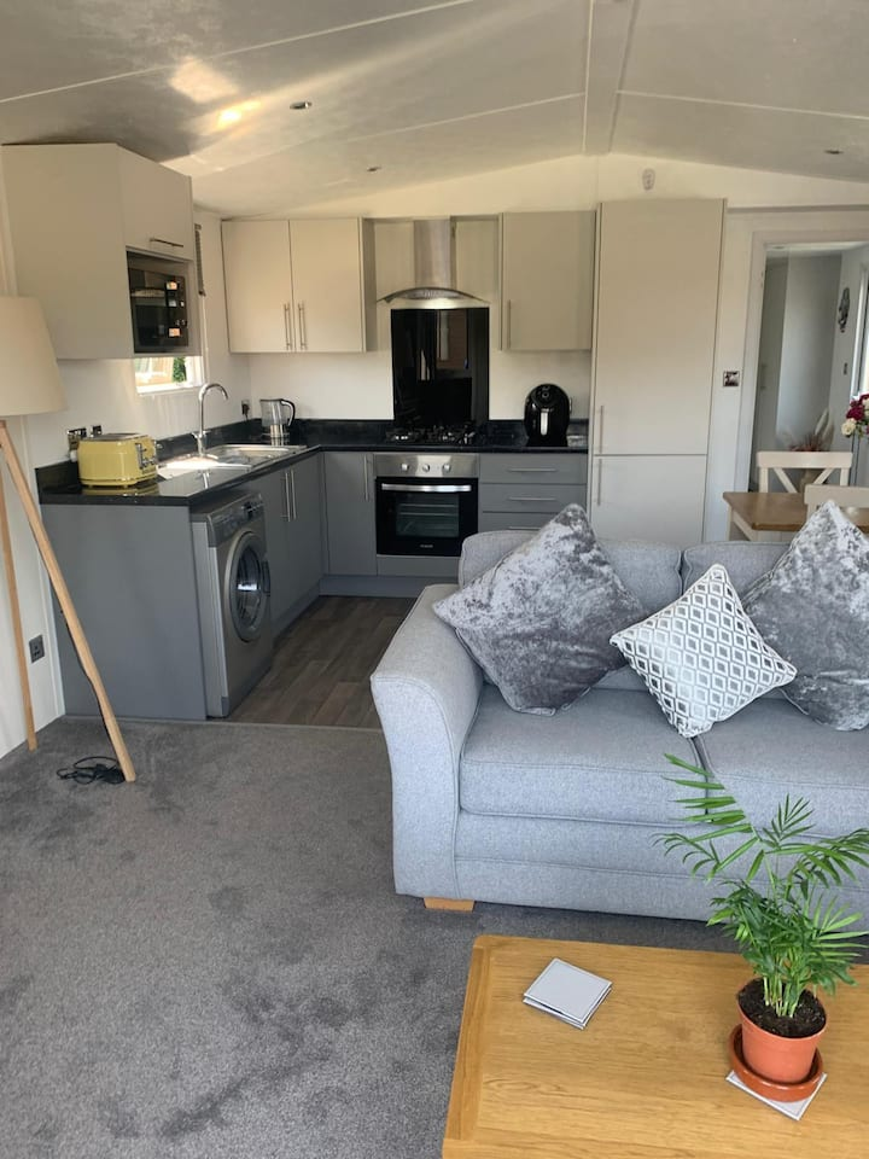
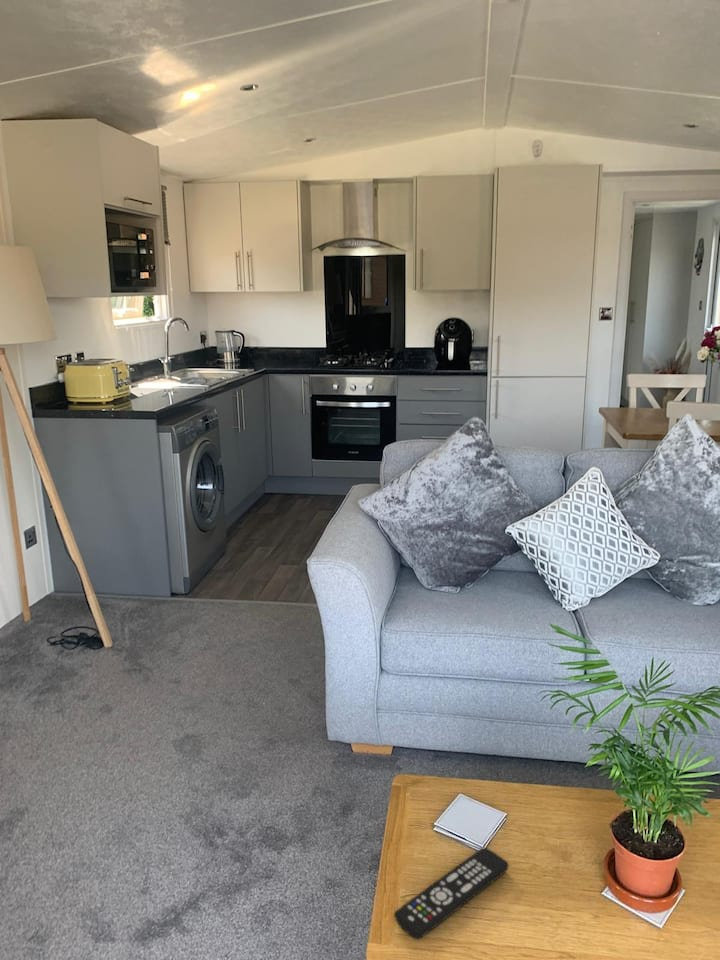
+ remote control (453, 891)
